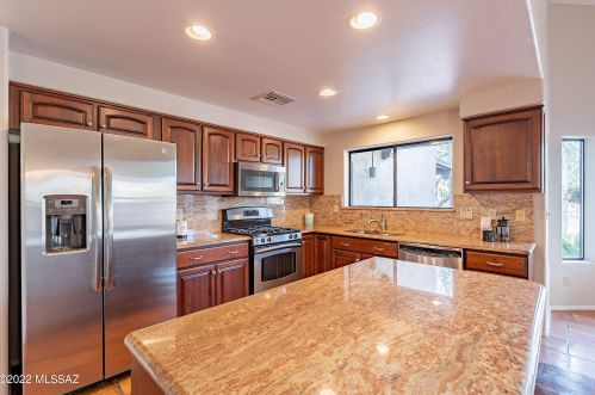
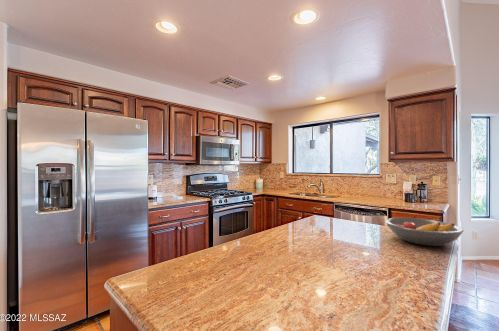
+ fruit bowl (421, 230)
